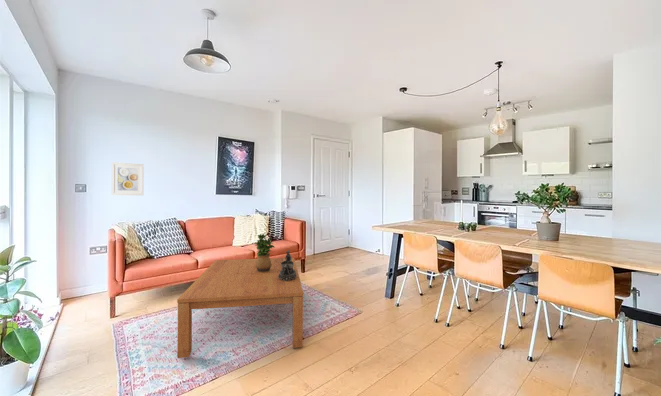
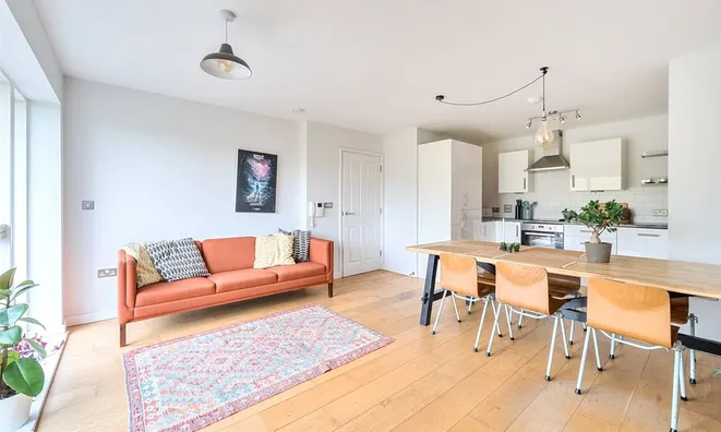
- coffee table (250, 295)
- potted plant (263, 252)
- decorative bowl (287, 265)
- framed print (127, 179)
